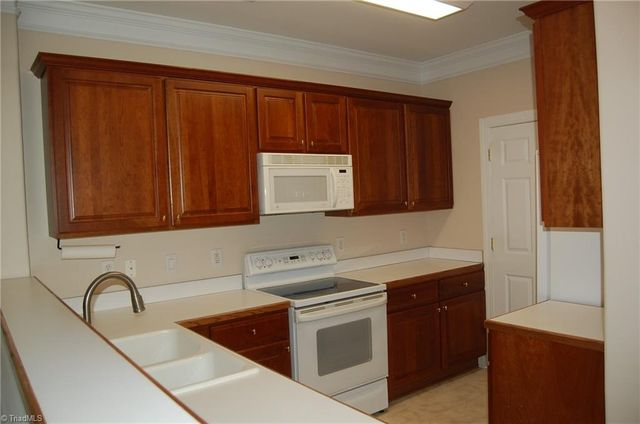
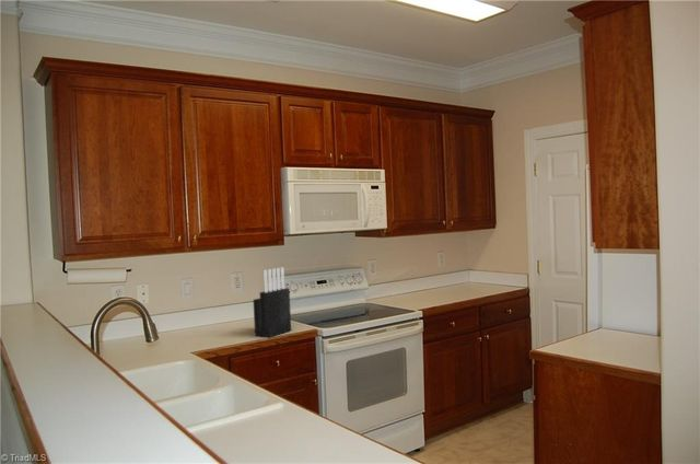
+ knife block (270, 300)
